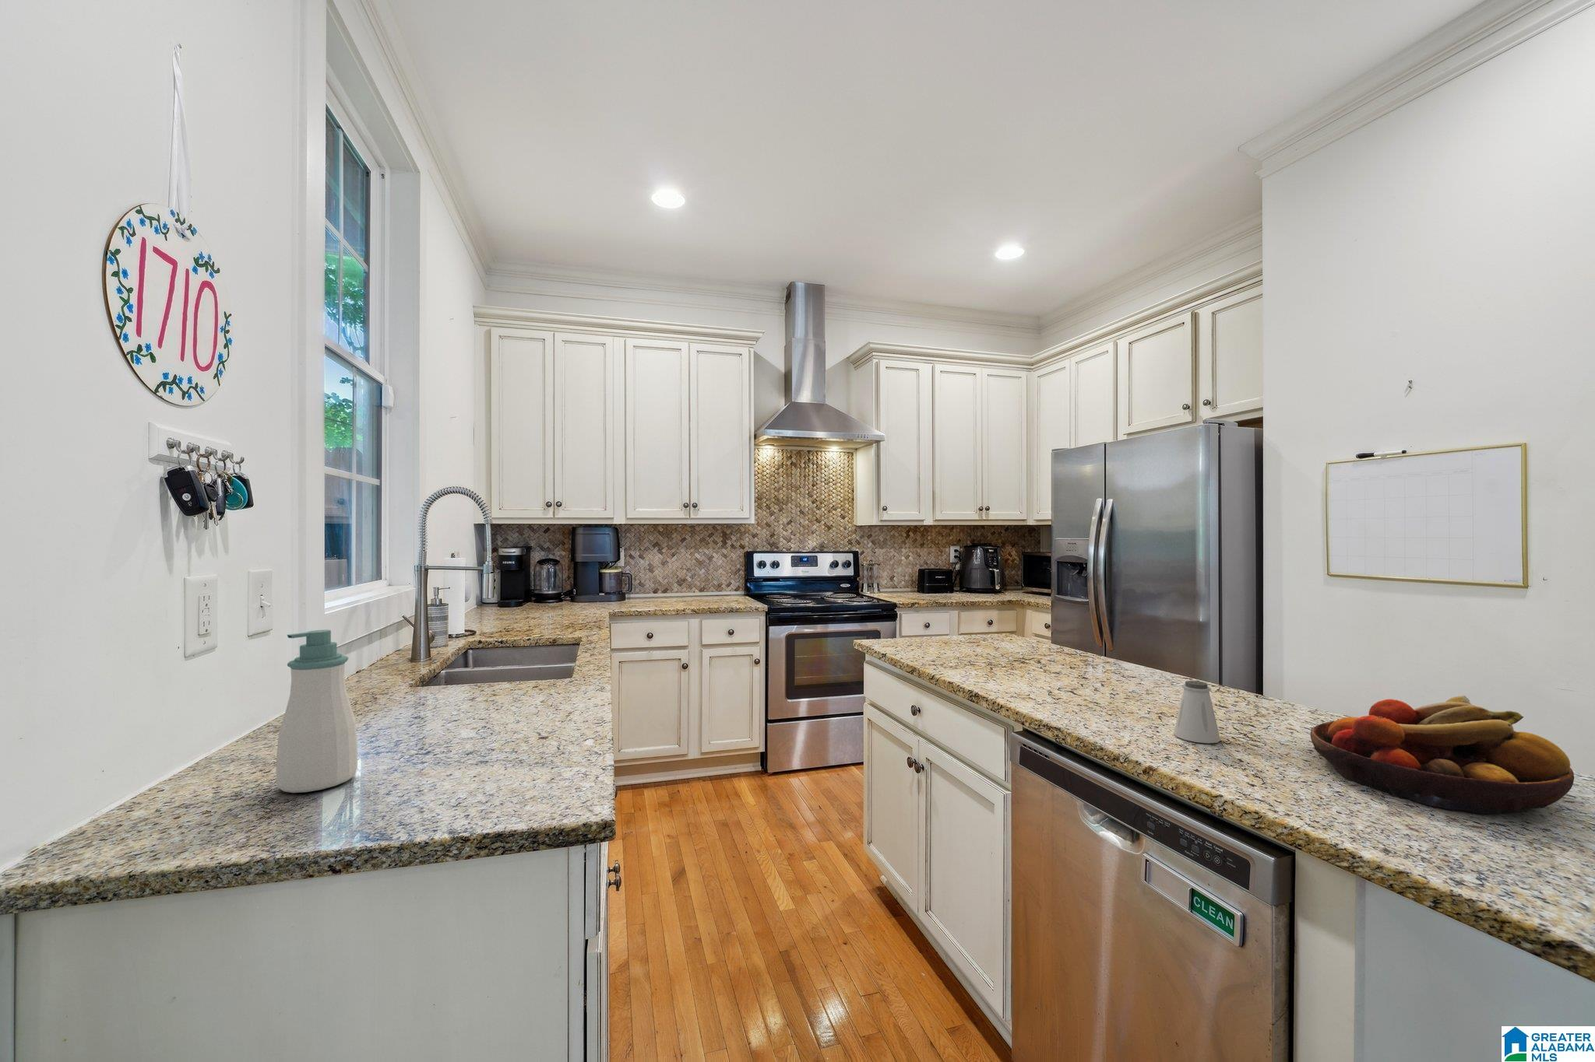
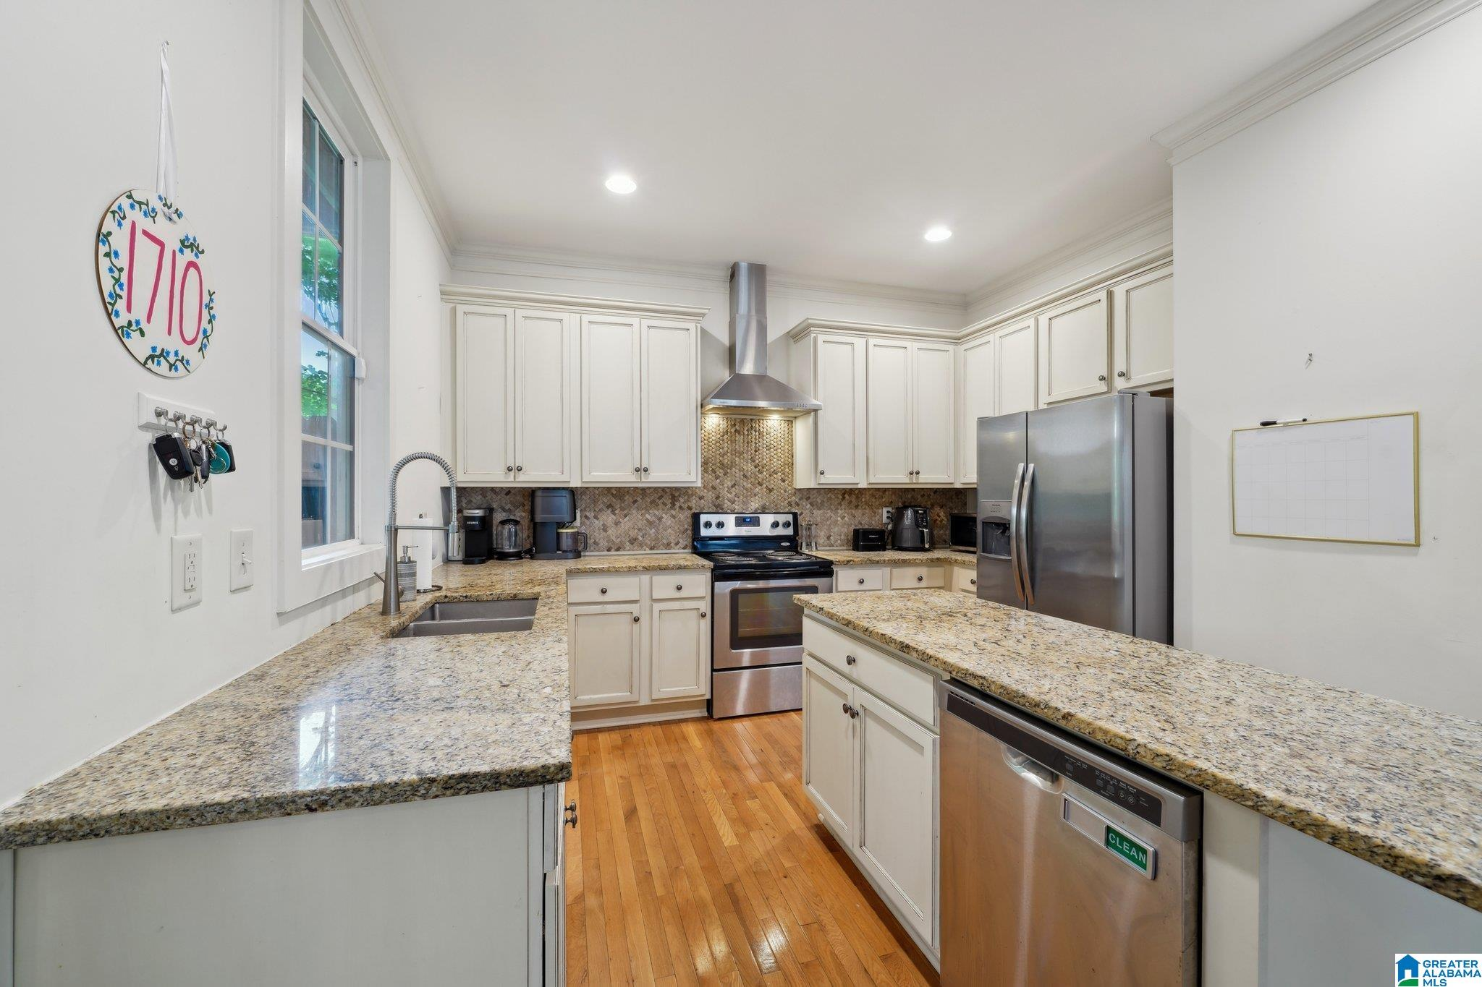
- soap bottle (318, 706)
- saltshaker (1197, 710)
- fruit bowl (1428, 738)
